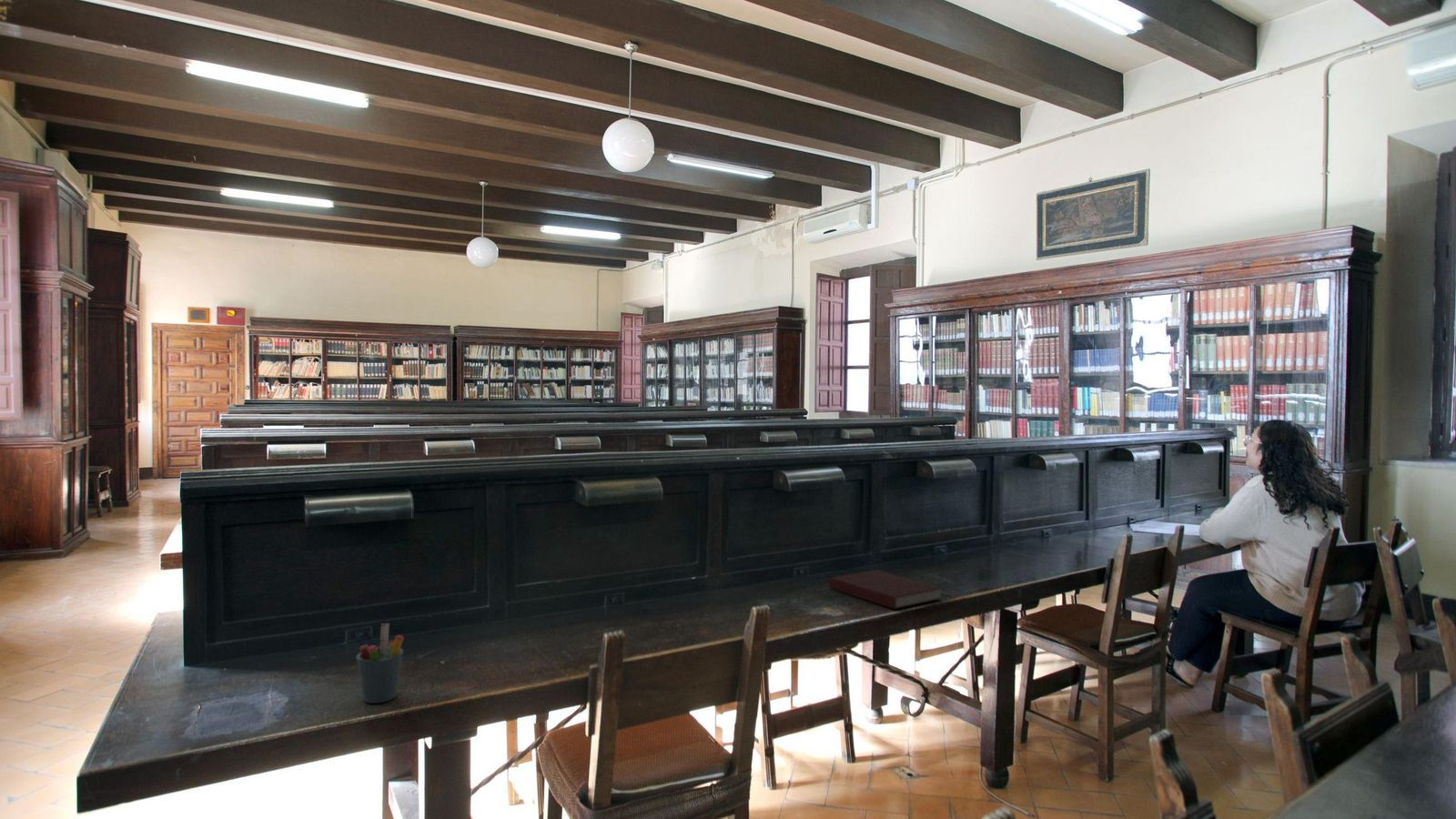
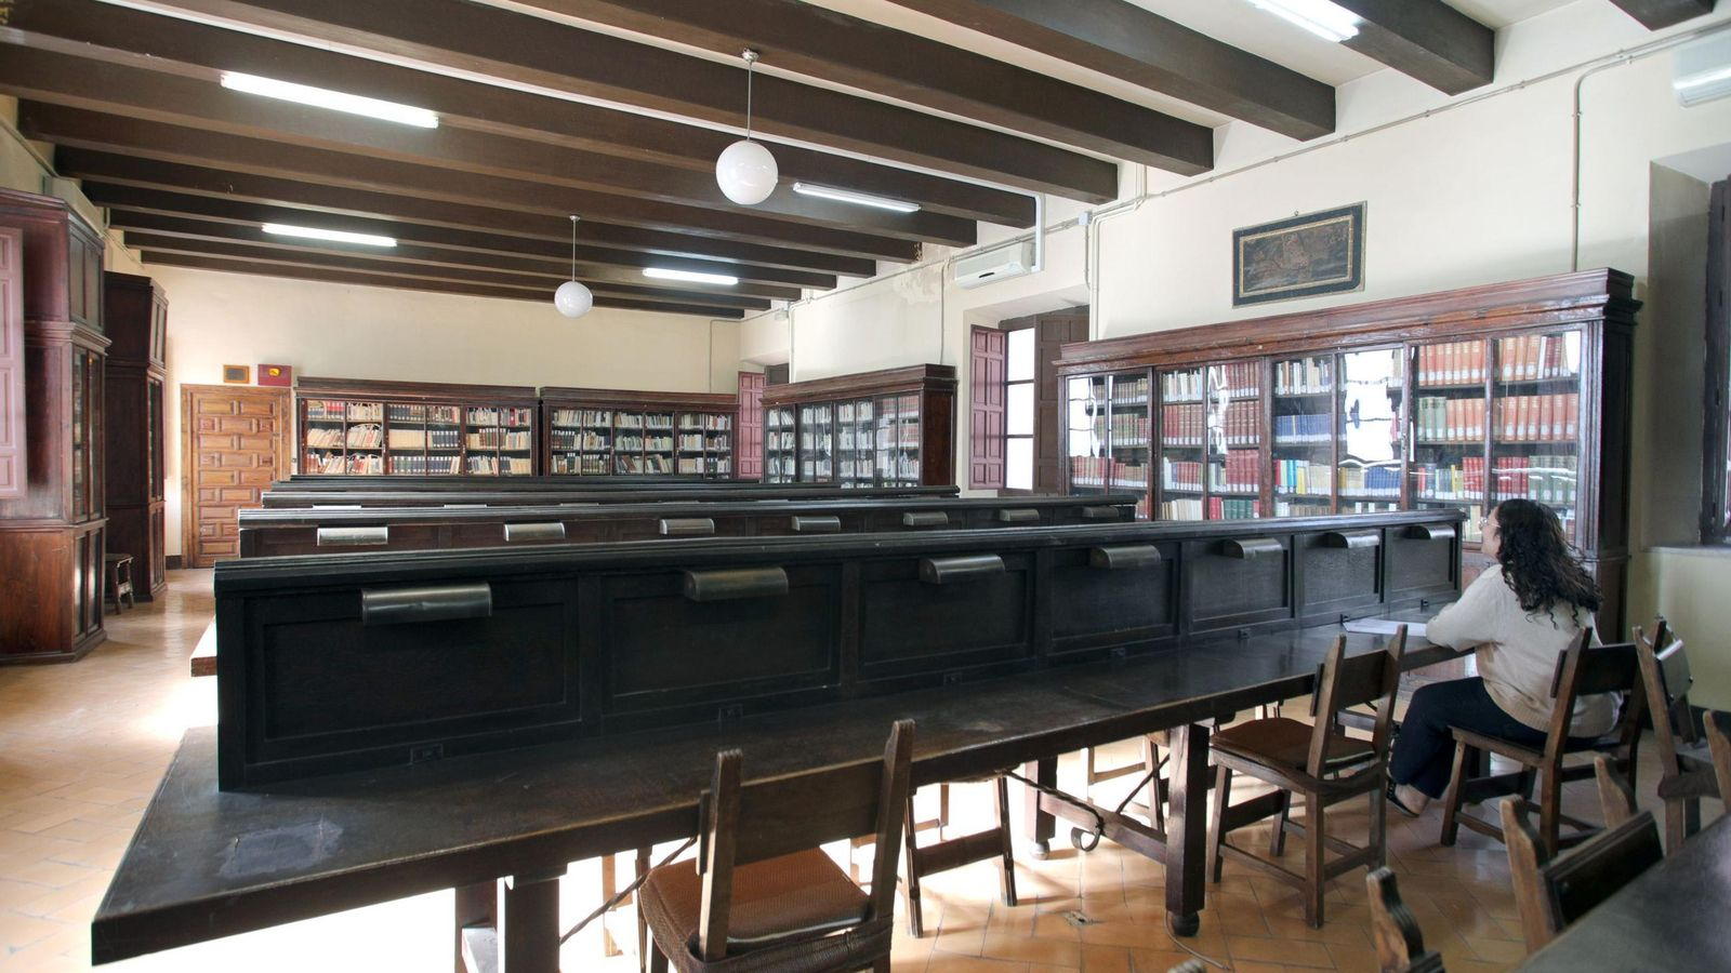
- notebook (885, 588)
- pen holder (380, 663)
